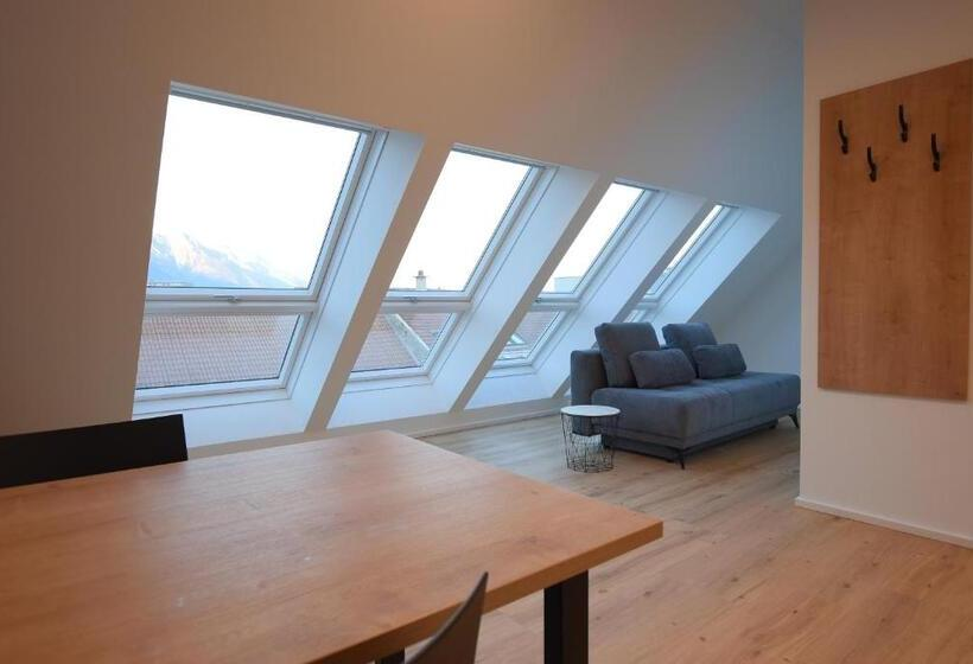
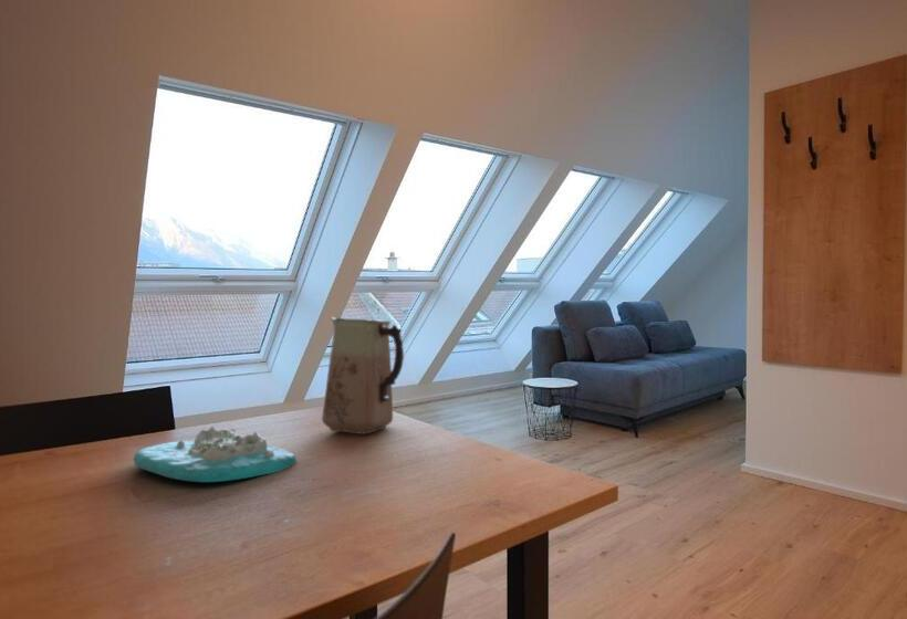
+ decorative tray (215, 430)
+ vase (364, 374)
